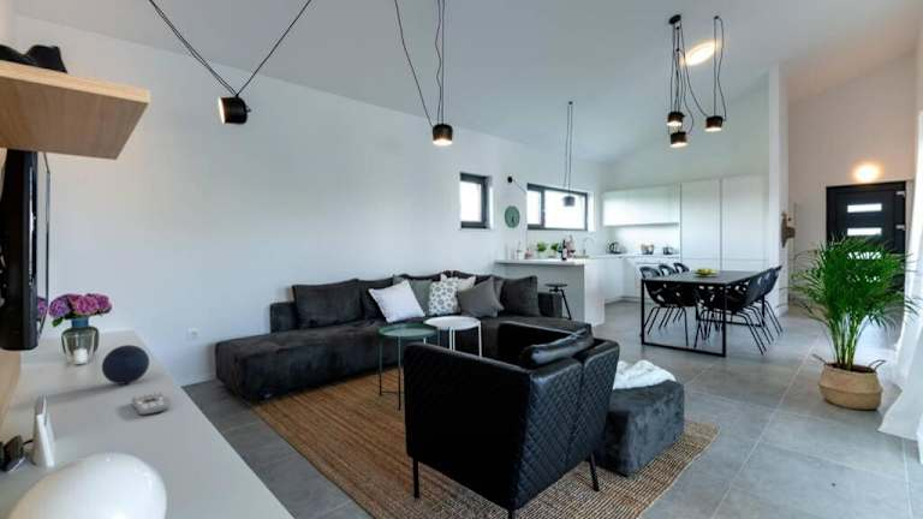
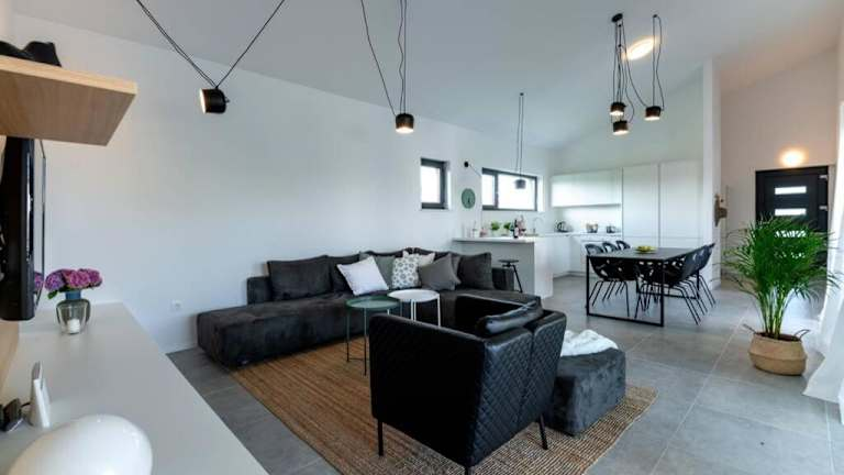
- decorative orb (125, 364)
- remote control (150, 402)
